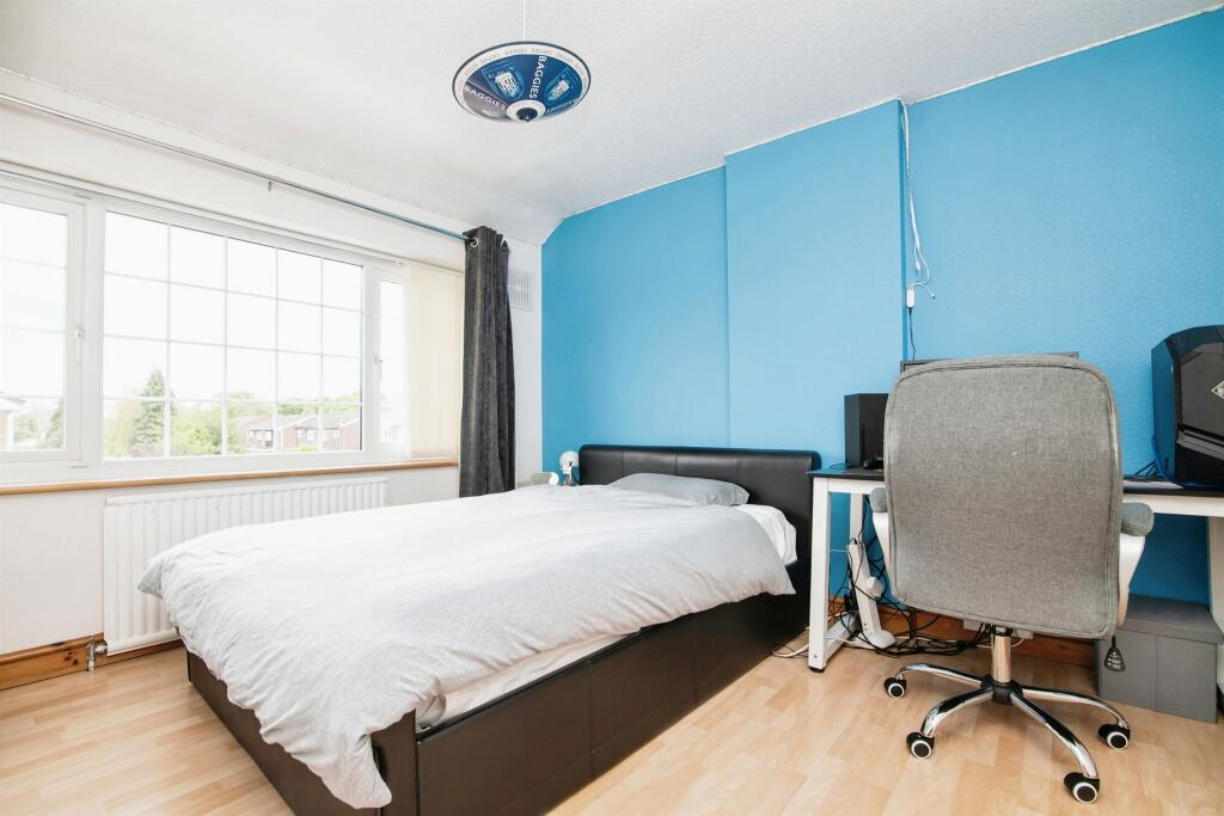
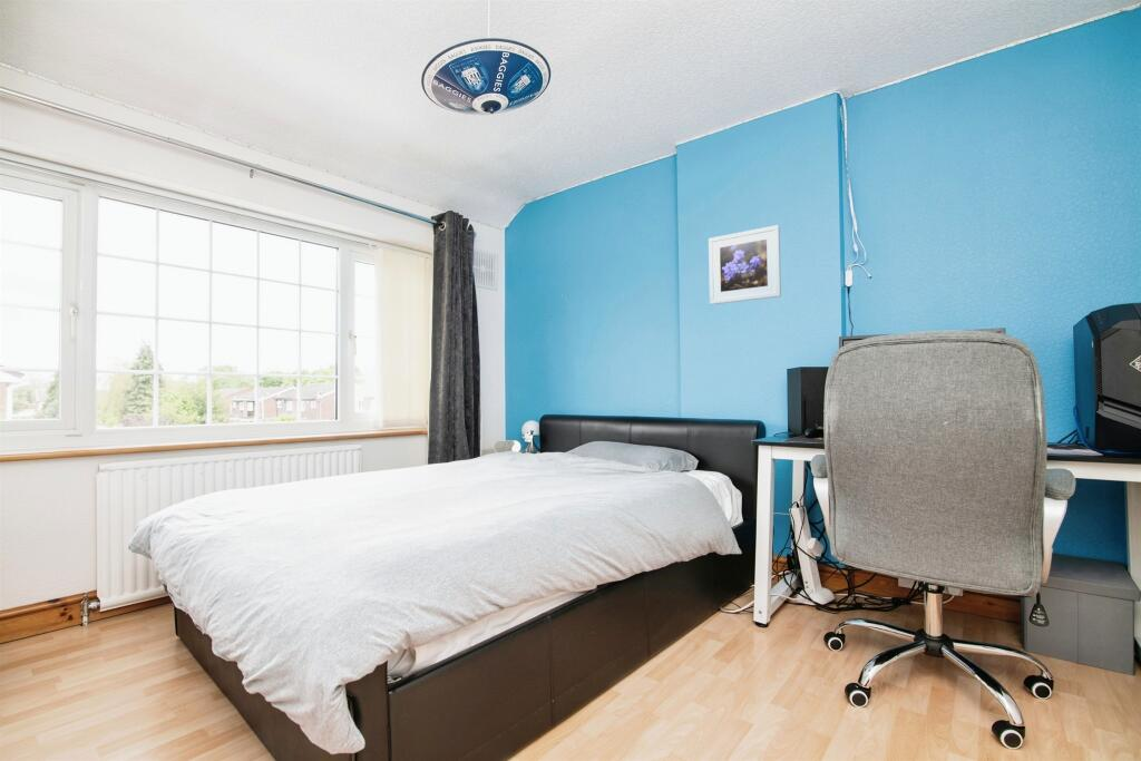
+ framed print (743, 266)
